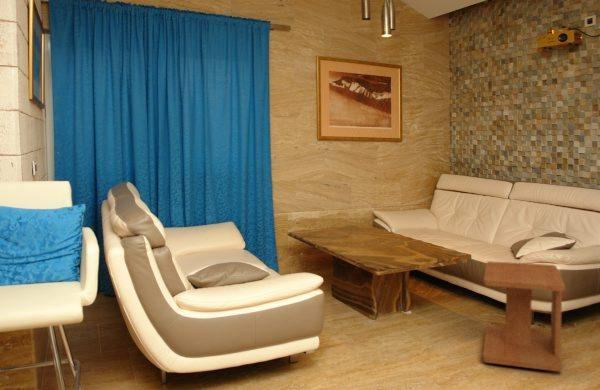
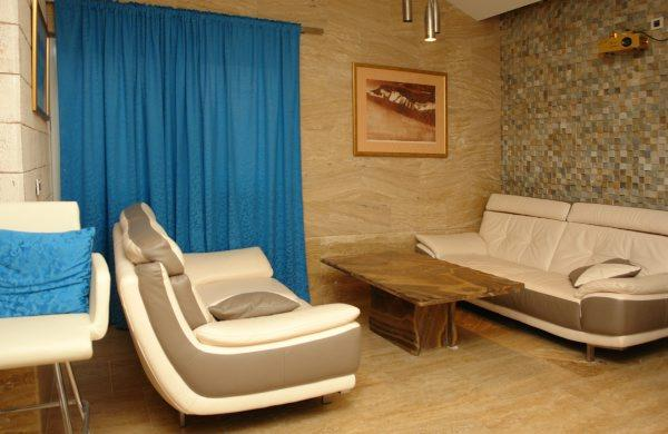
- side table (521, 312)
